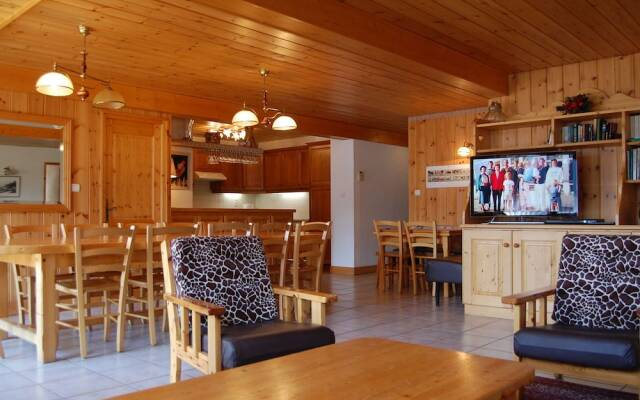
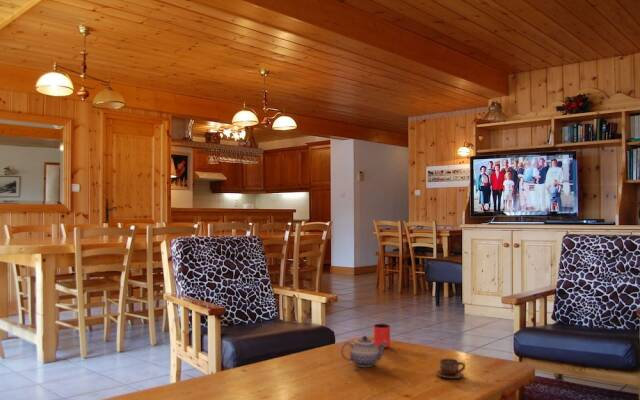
+ teapot (364, 350)
+ cup (380, 335)
+ cup (450, 368)
